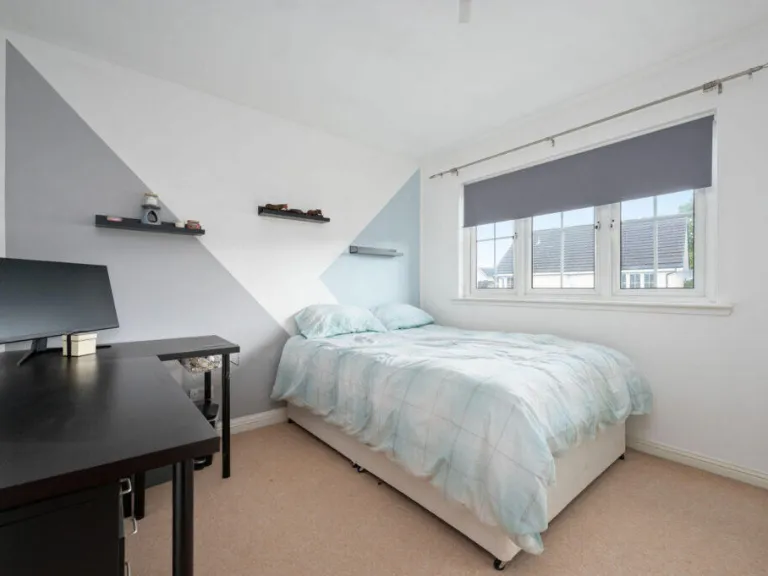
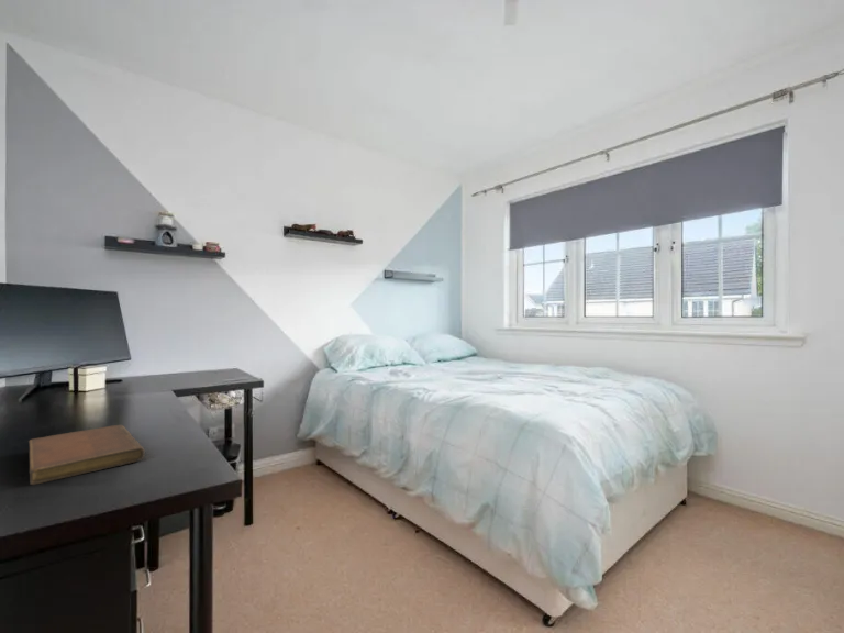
+ notebook (85, 448)
